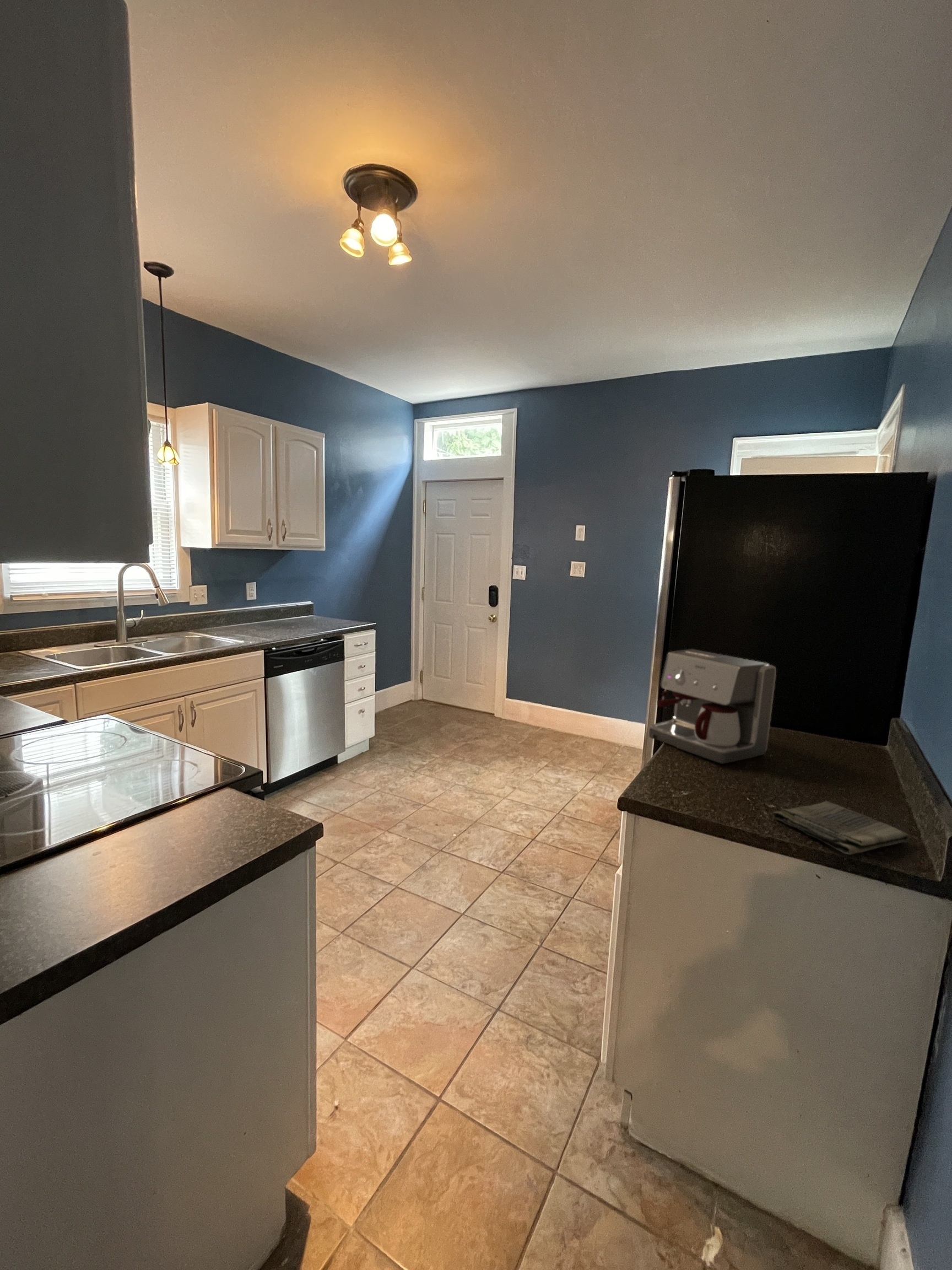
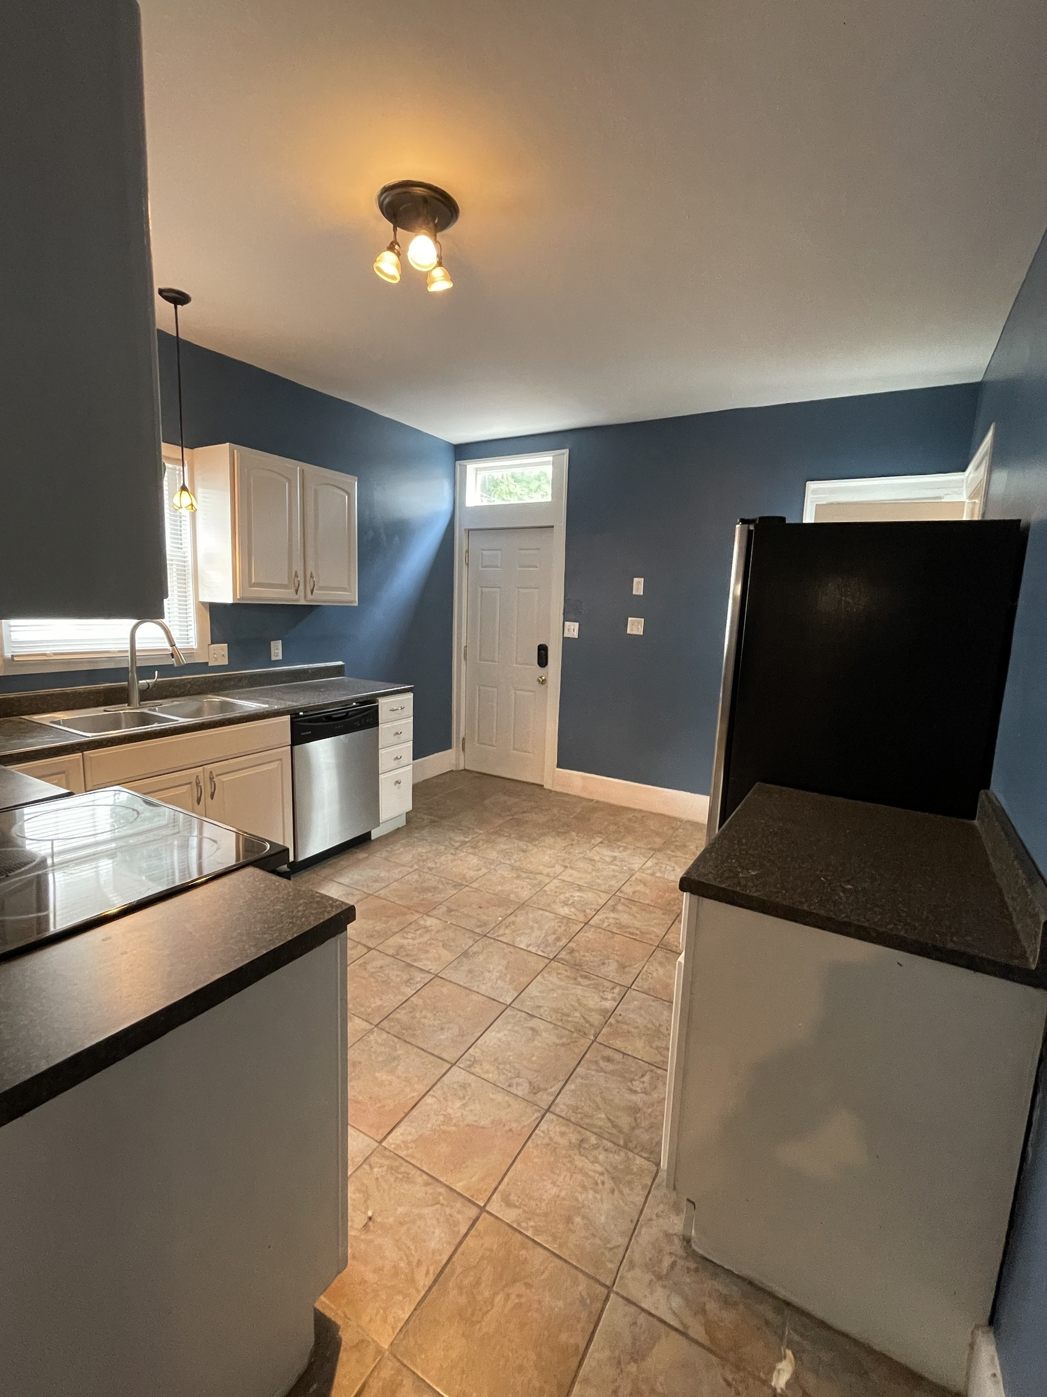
- coffee maker (709, 701)
- dish towel (838, 823)
